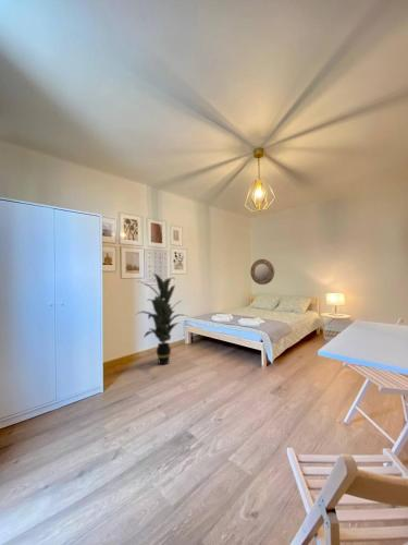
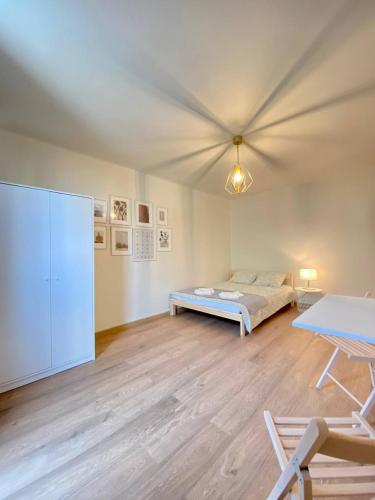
- indoor plant (159, 317)
- home mirror (261, 271)
